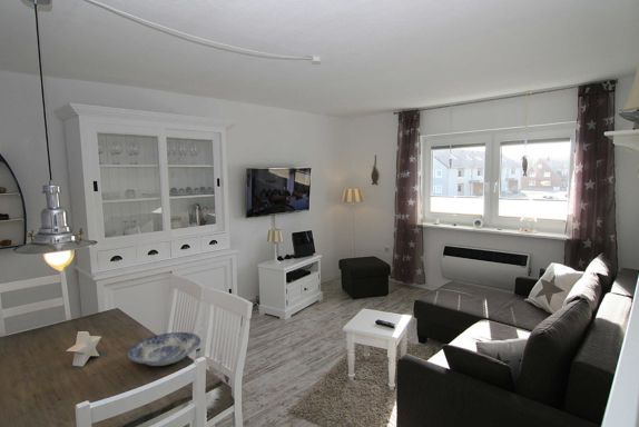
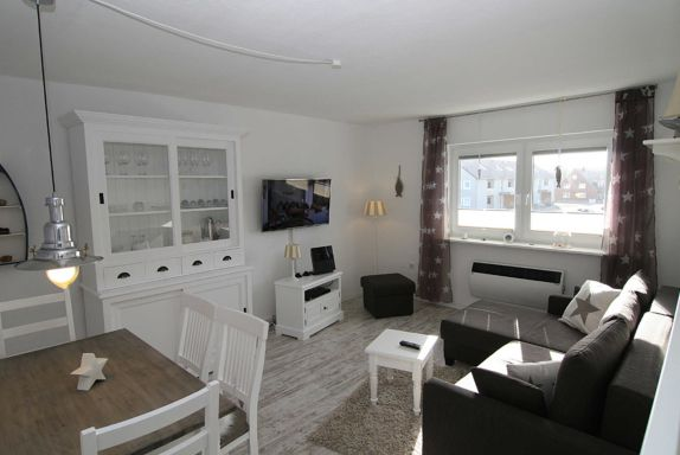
- plate (166, 351)
